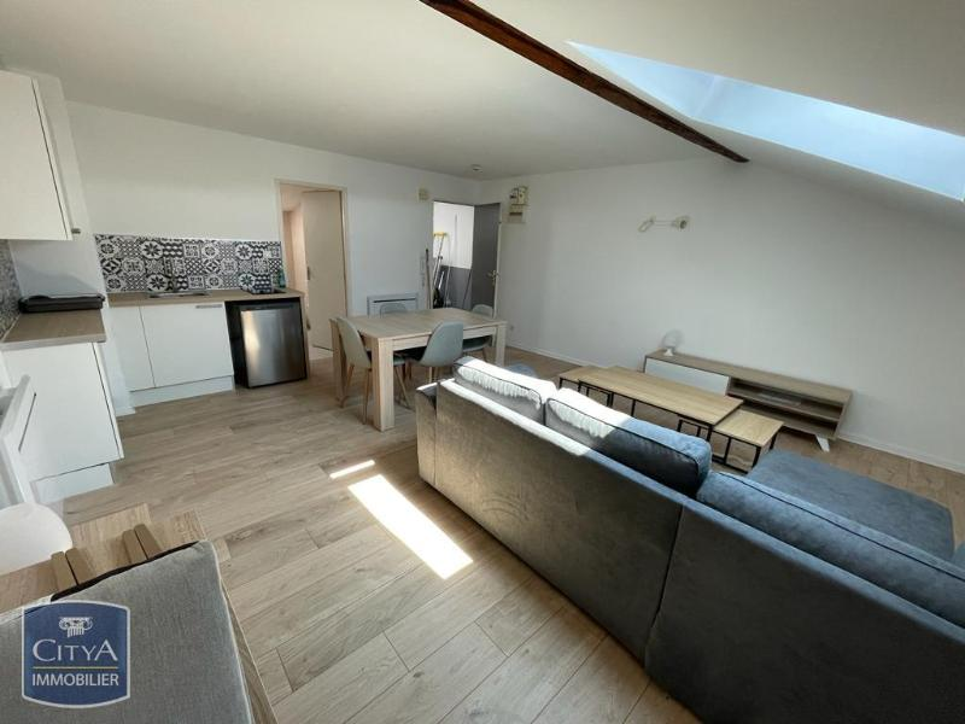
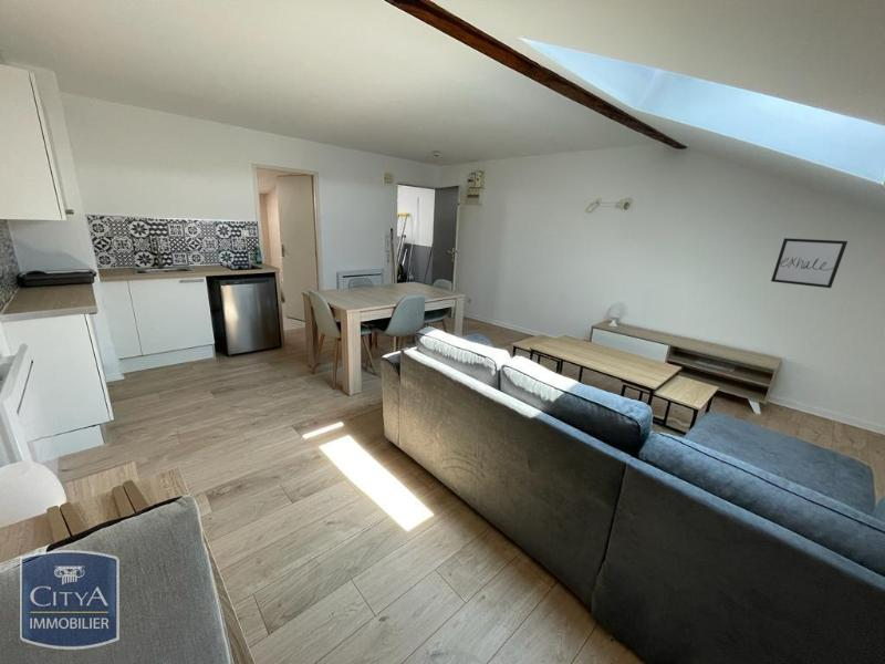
+ wall art (806, 262)
